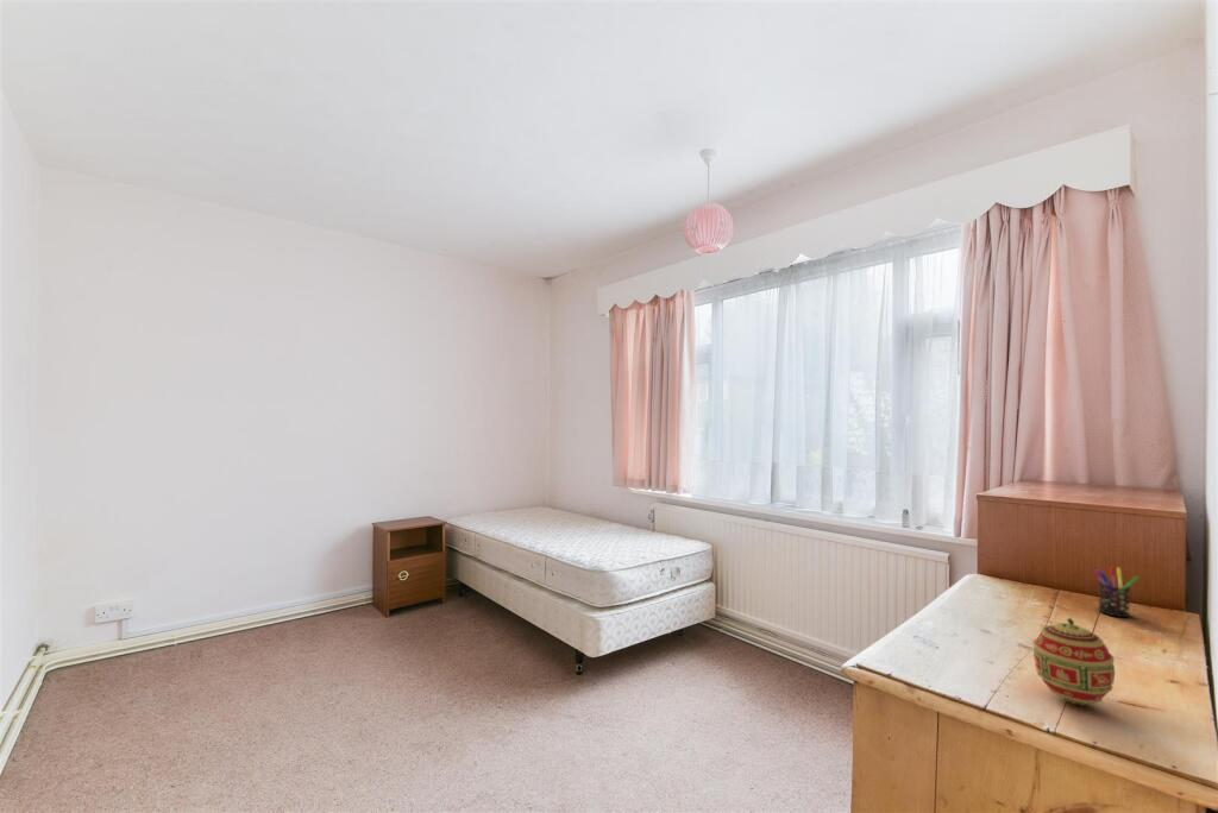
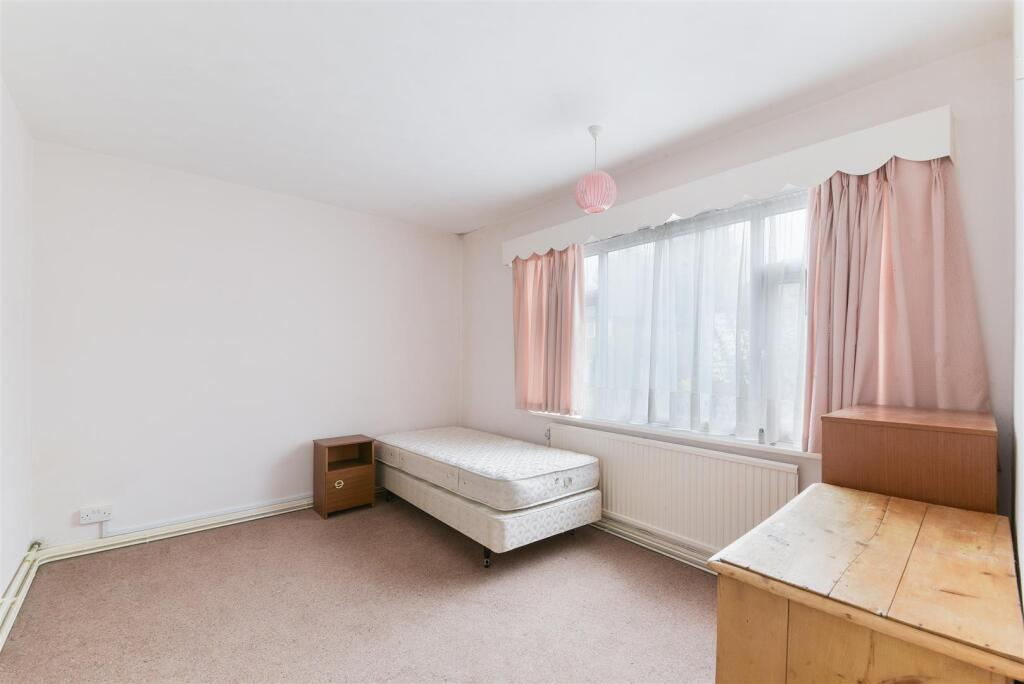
- decorative egg (1072, 658)
- pen holder (1117, 590)
